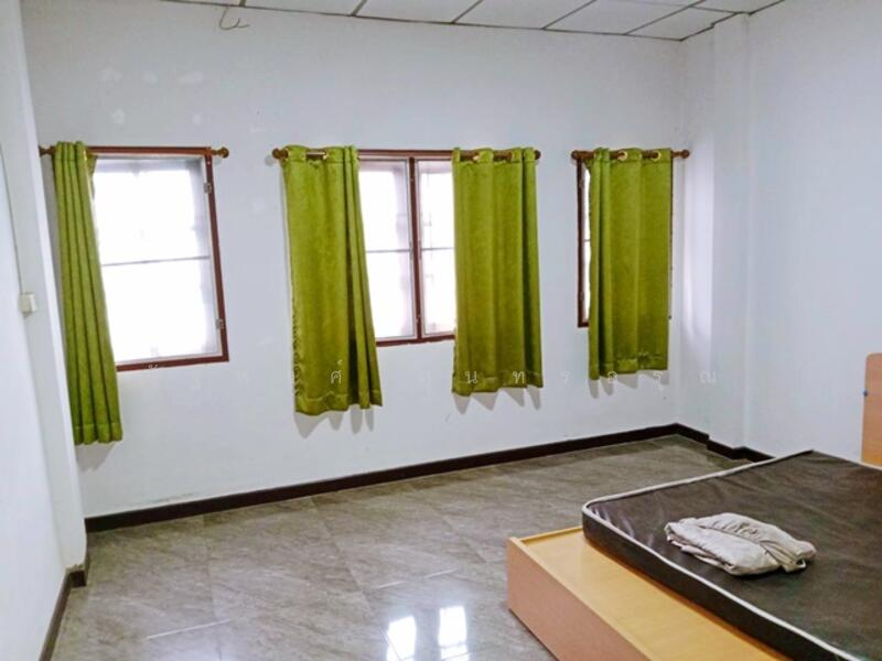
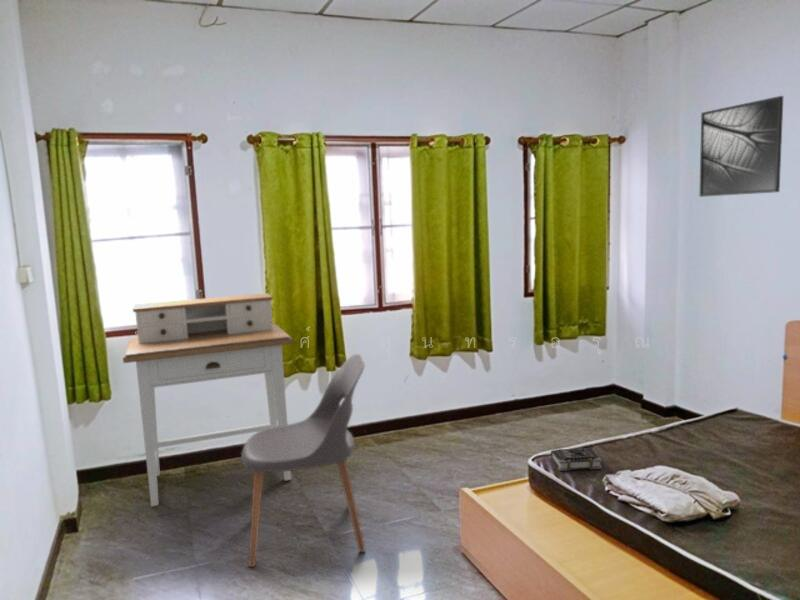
+ chair (305, 449)
+ desk (209, 380)
+ book (575, 457)
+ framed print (738, 150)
